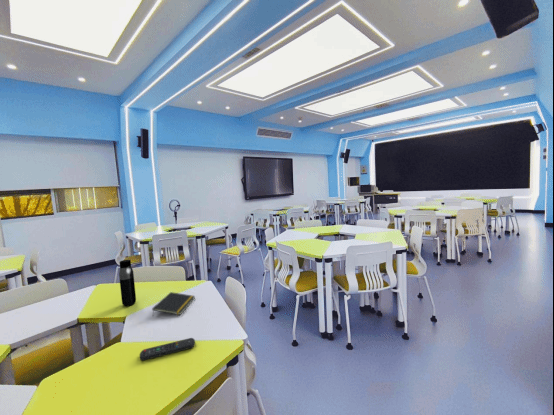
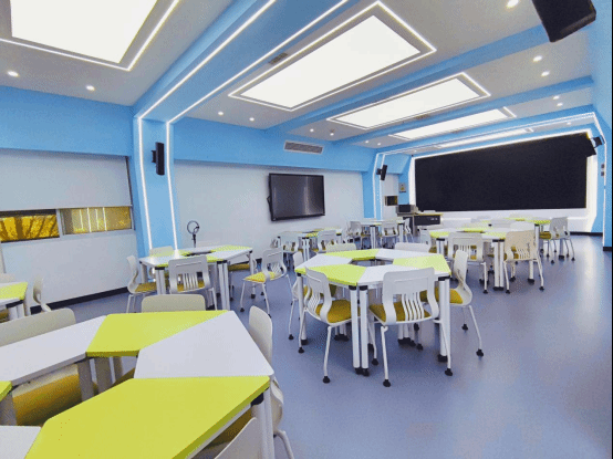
- water bottle (127, 282)
- remote control (168, 348)
- notepad (175, 302)
